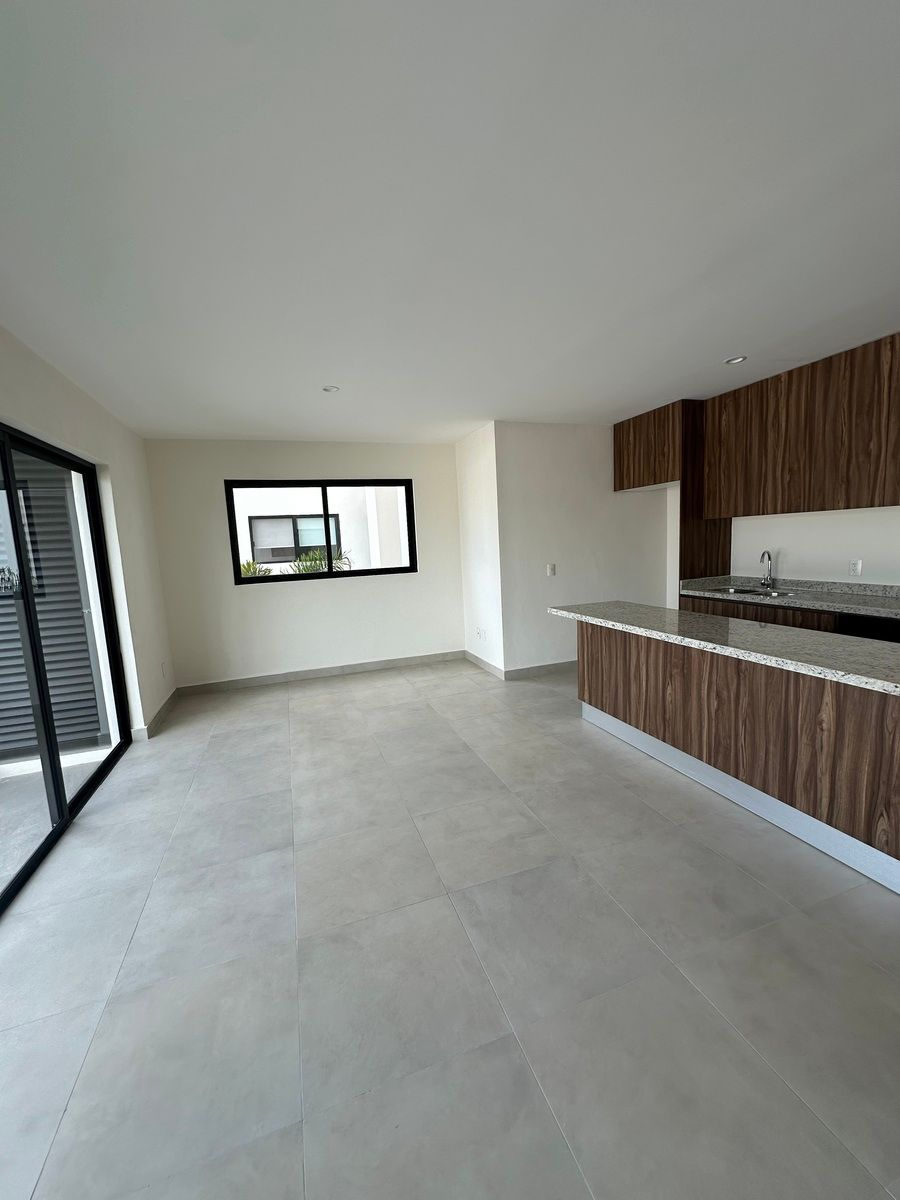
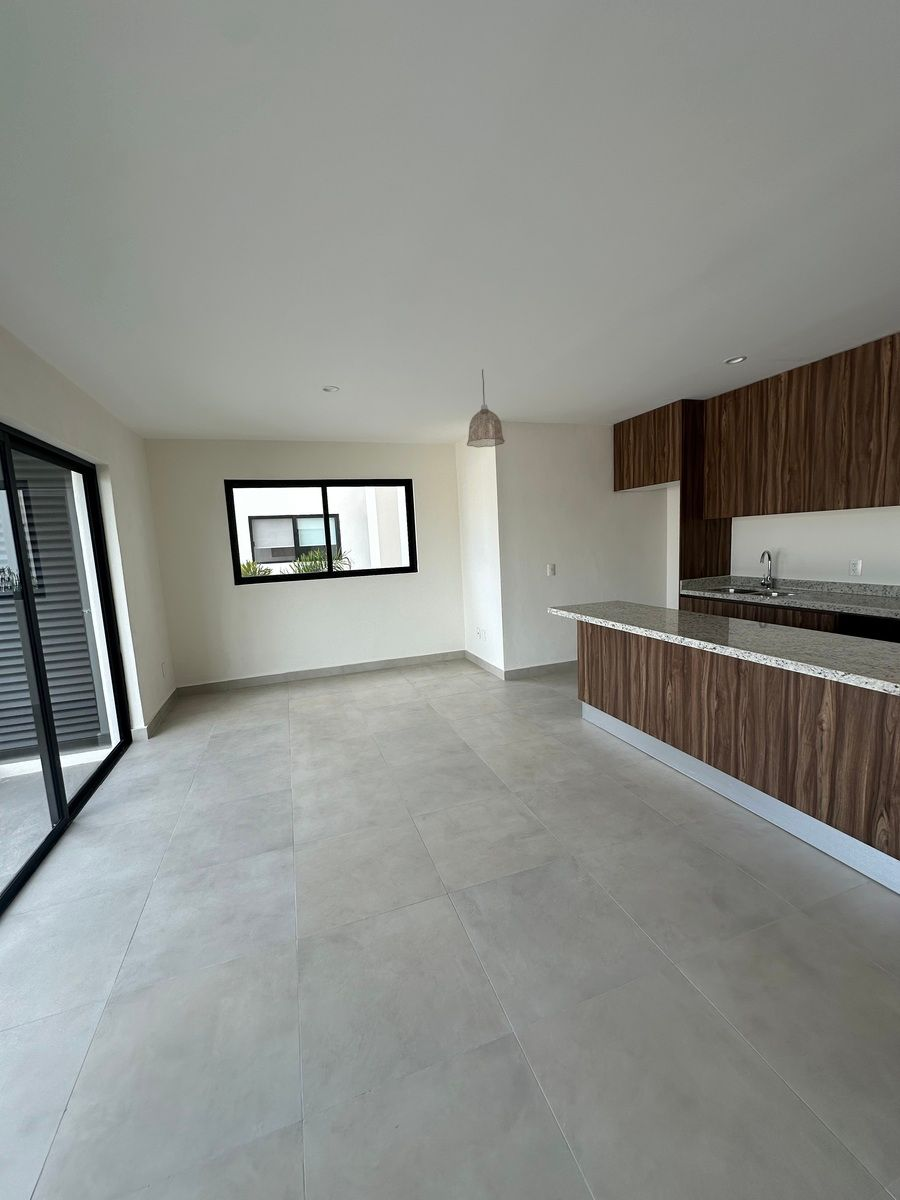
+ pendant lamp (484, 406)
